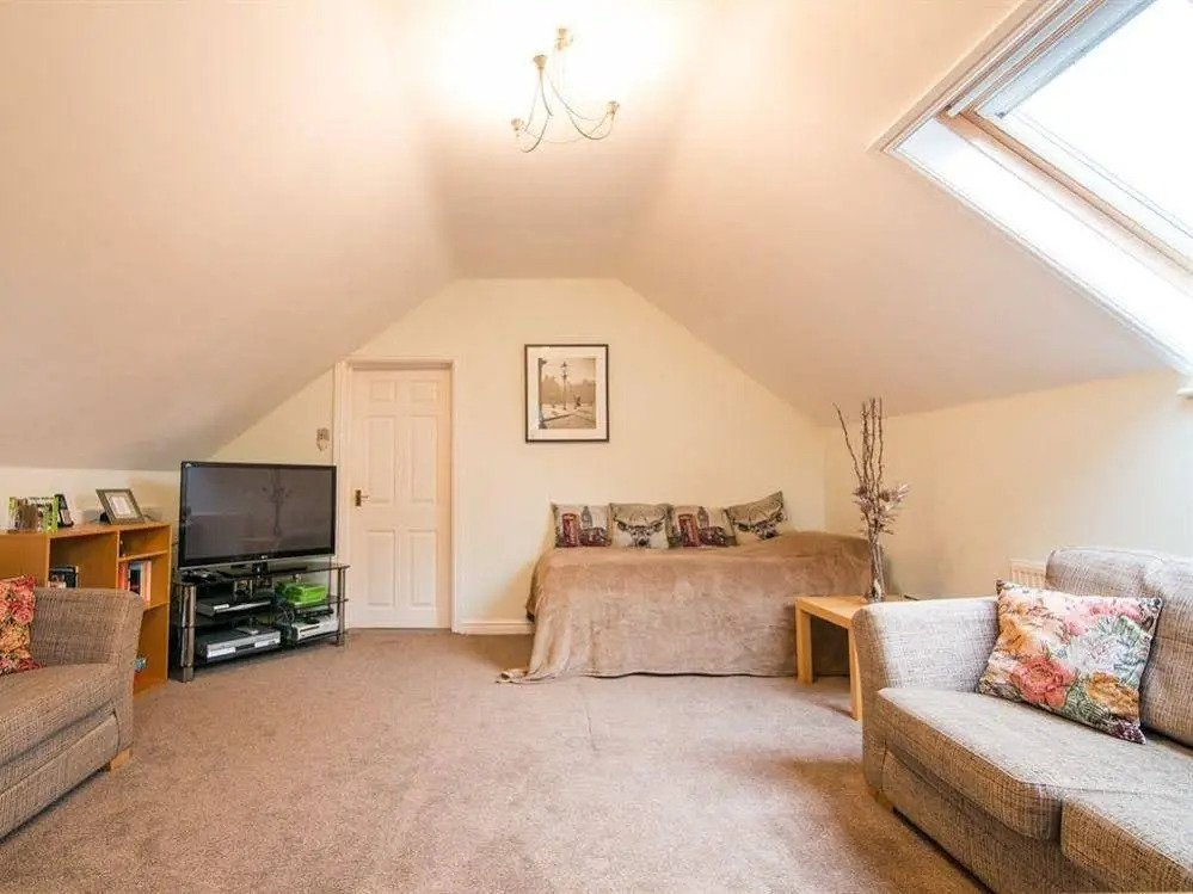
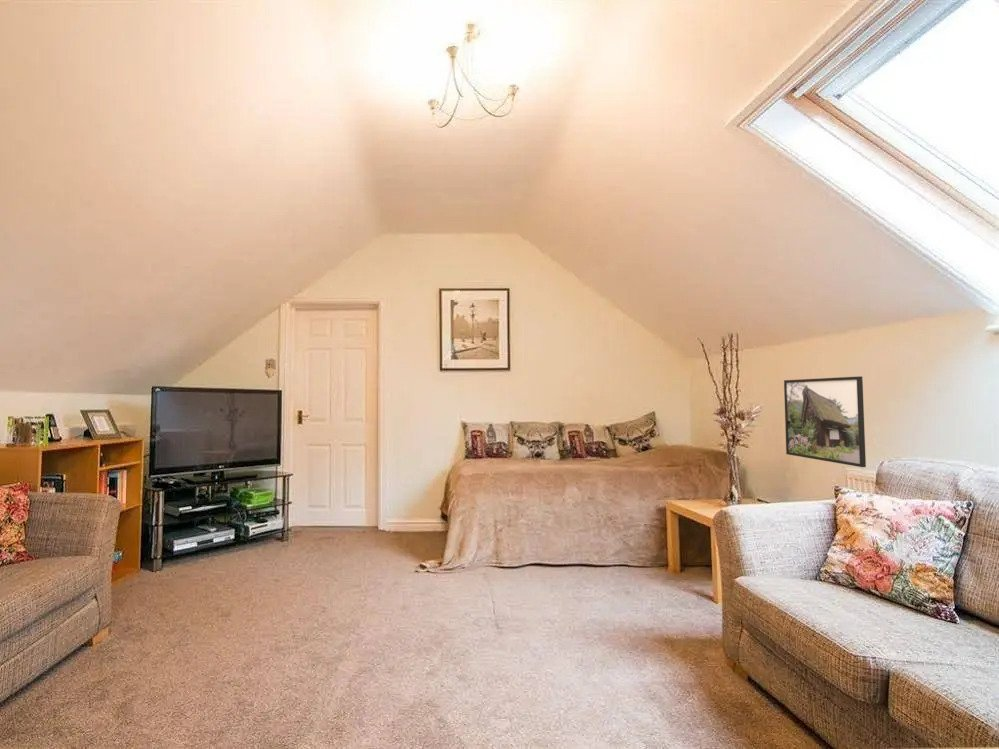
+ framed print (820, 419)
